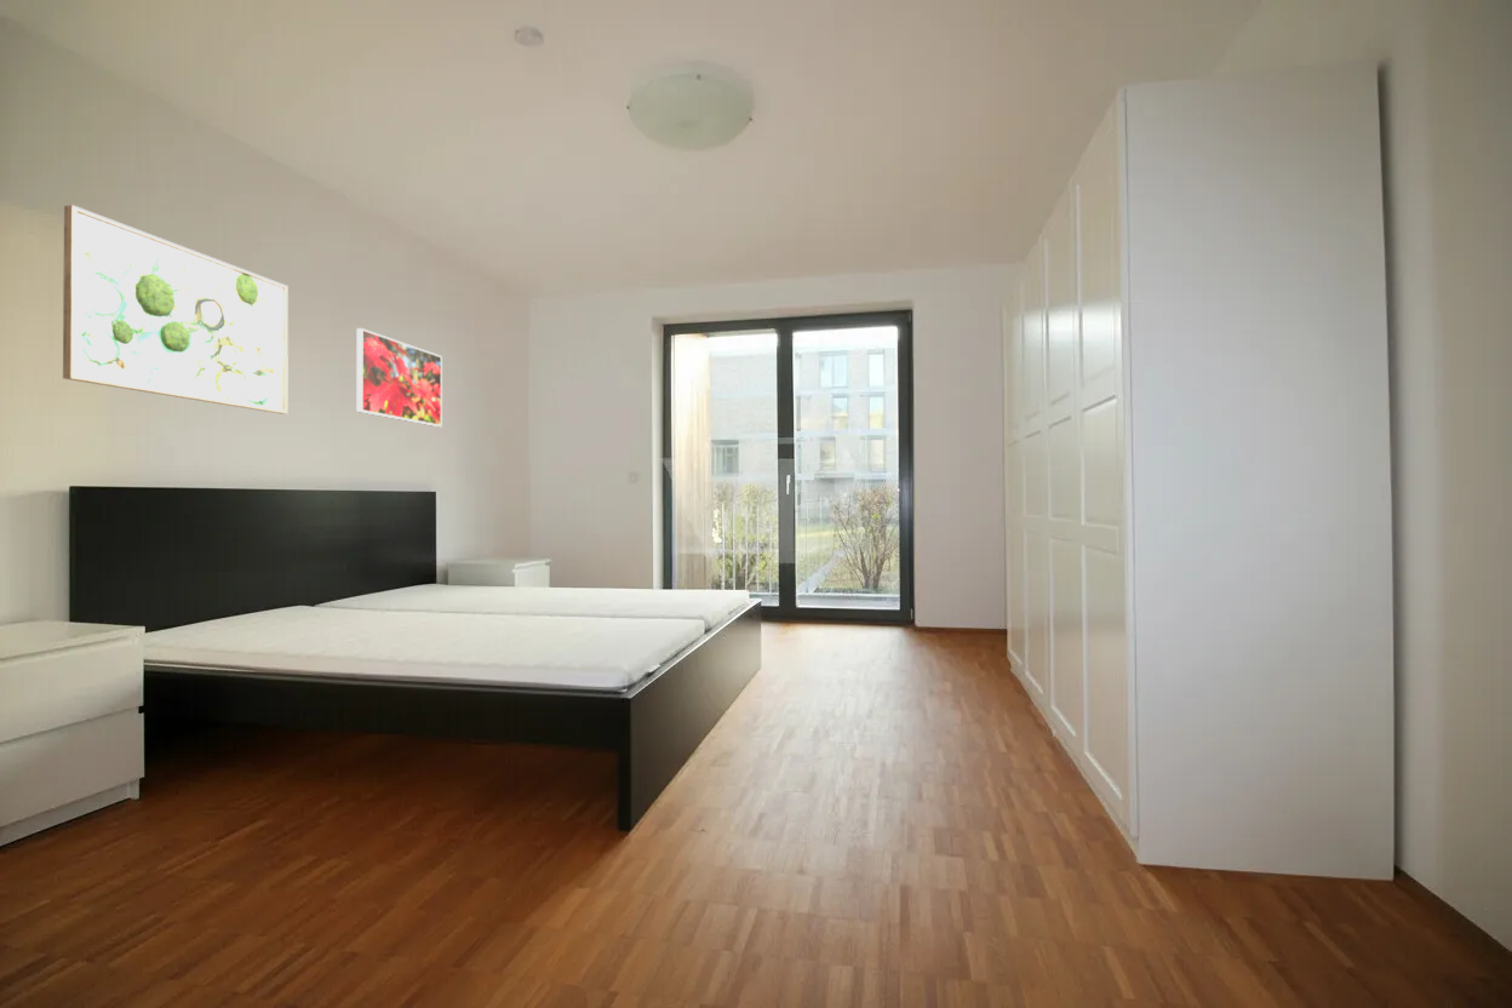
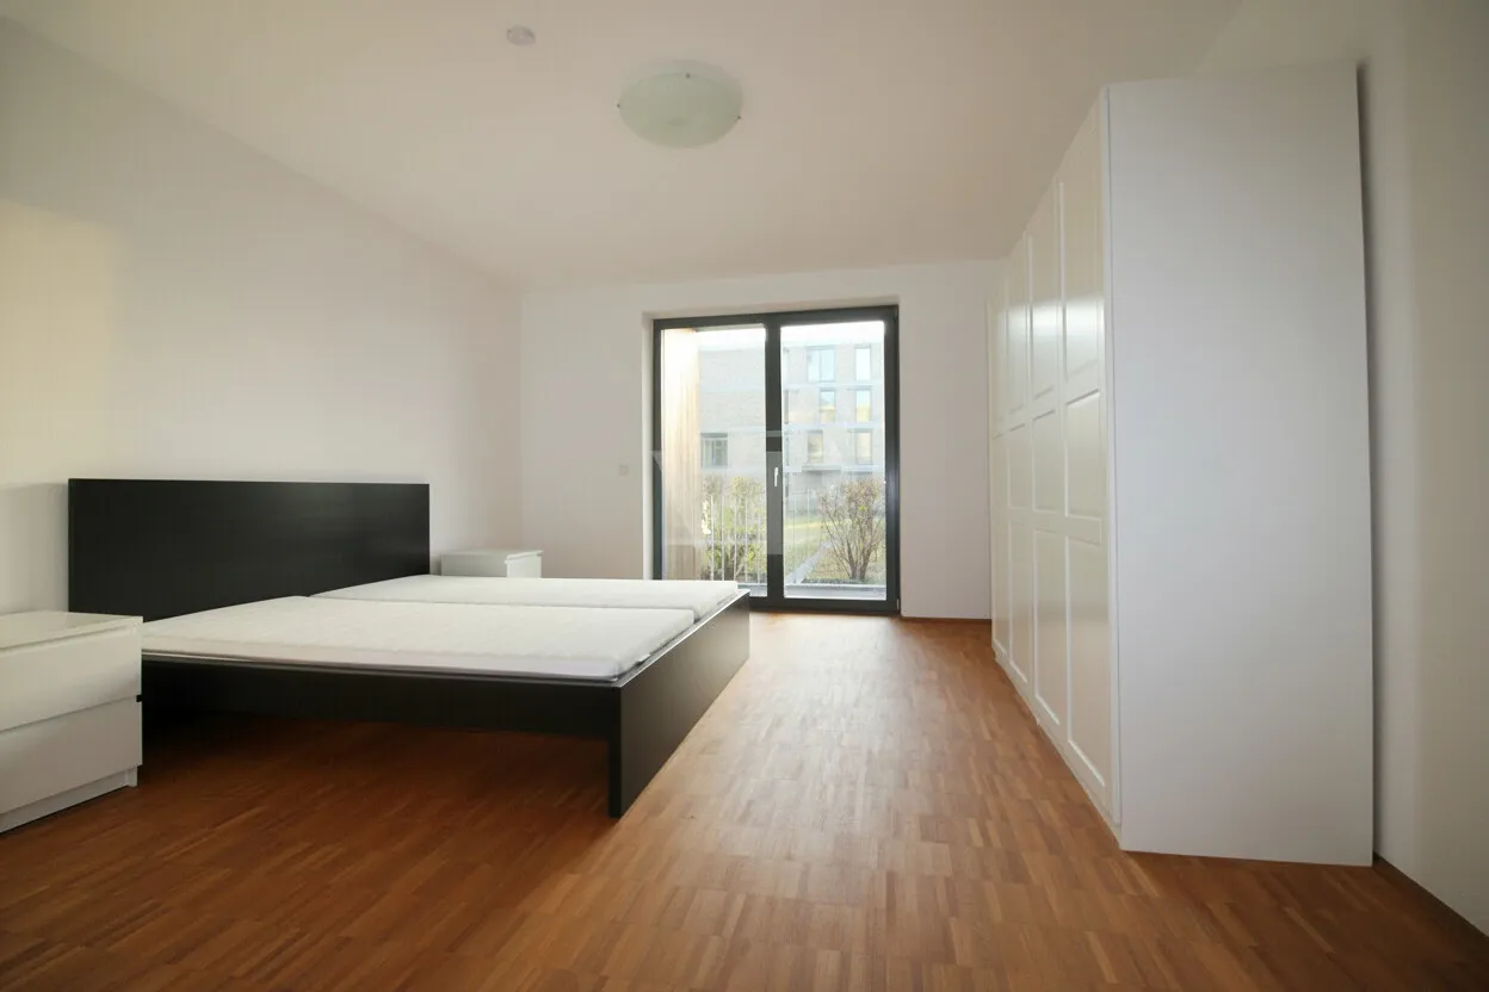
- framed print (402, 380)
- wall art (194, 325)
